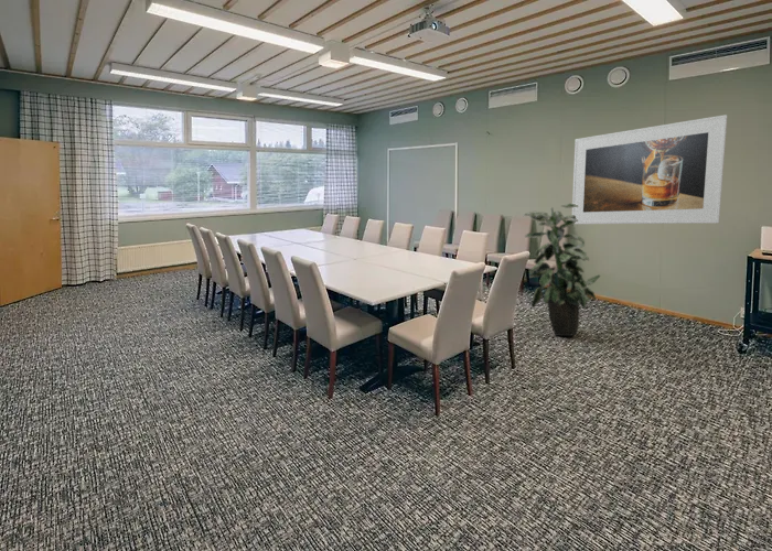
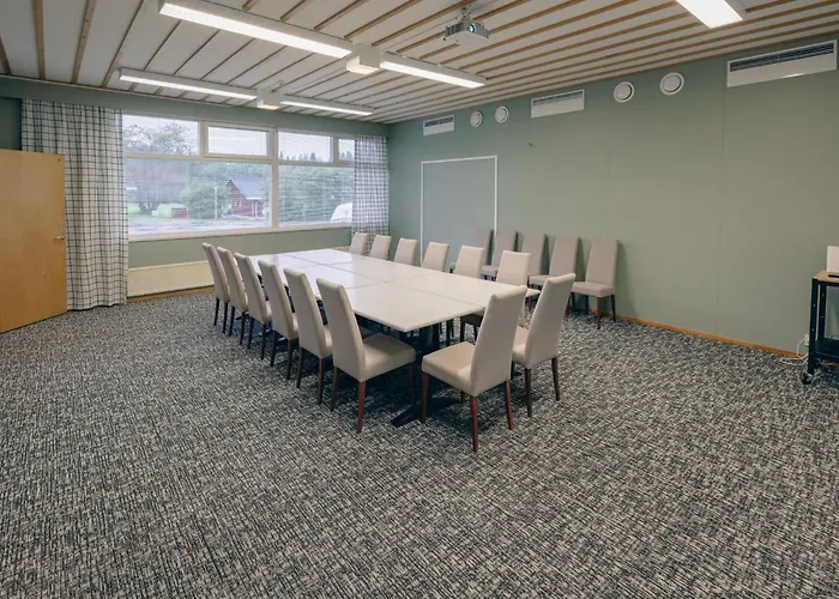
- indoor plant (559, 270)
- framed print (639, 176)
